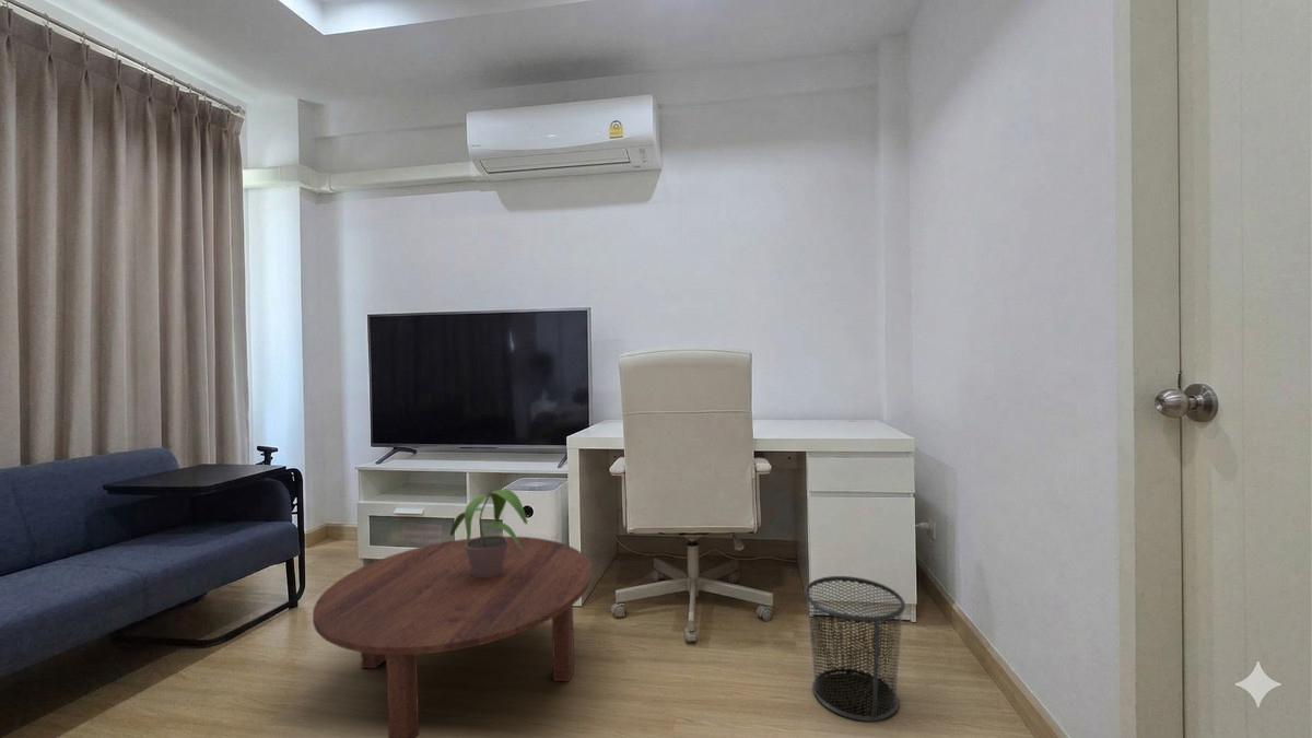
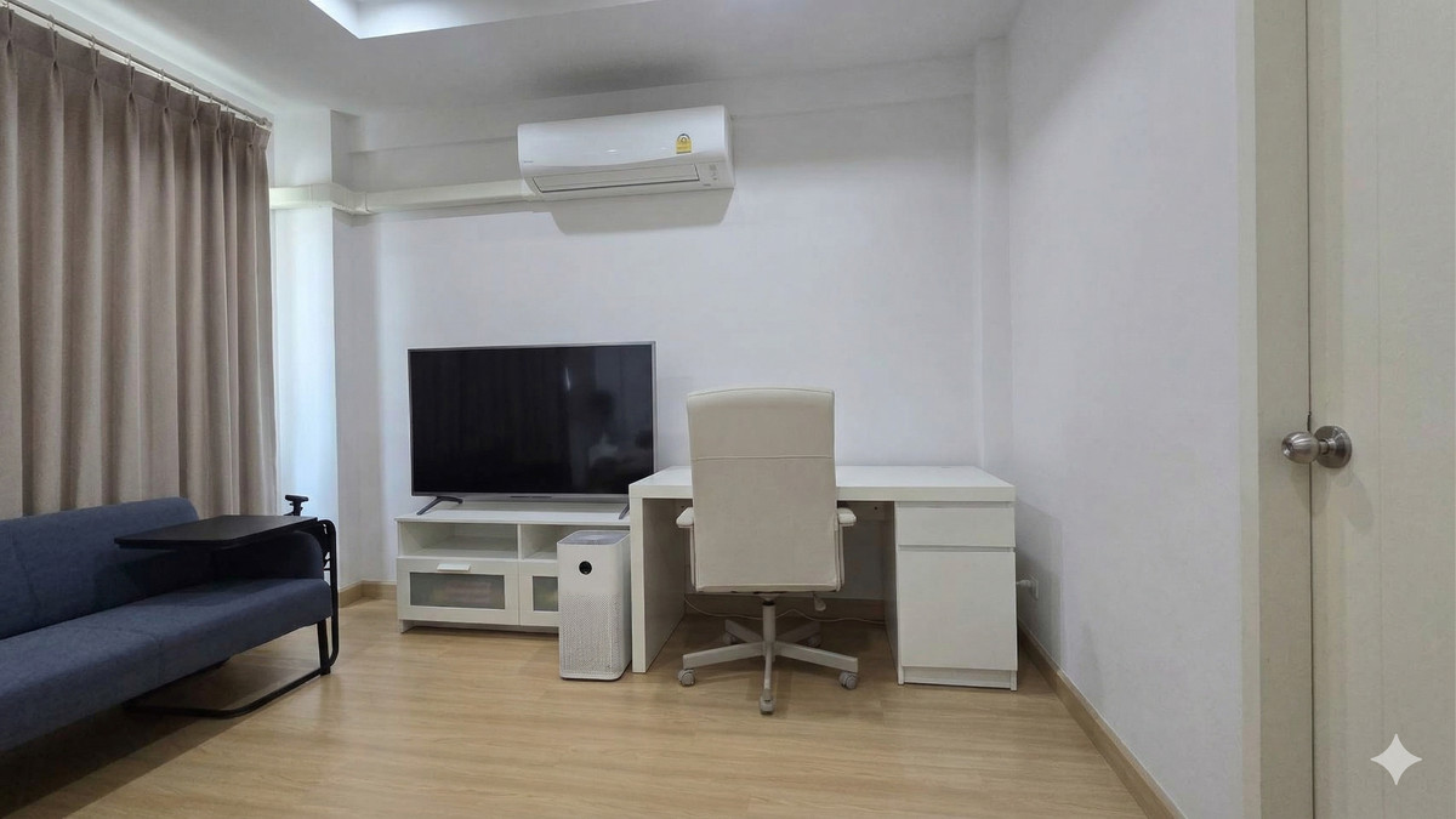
- coffee table (465, 623)
- waste bin (853, 644)
- potted plant (487, 525)
